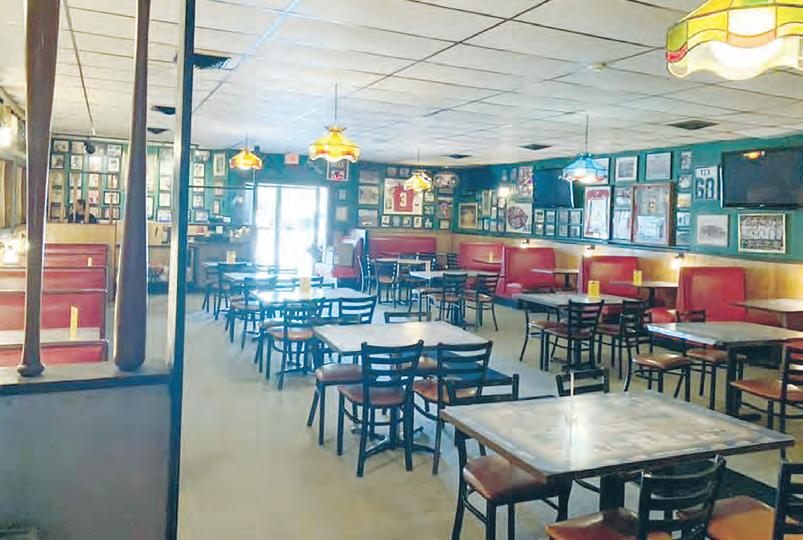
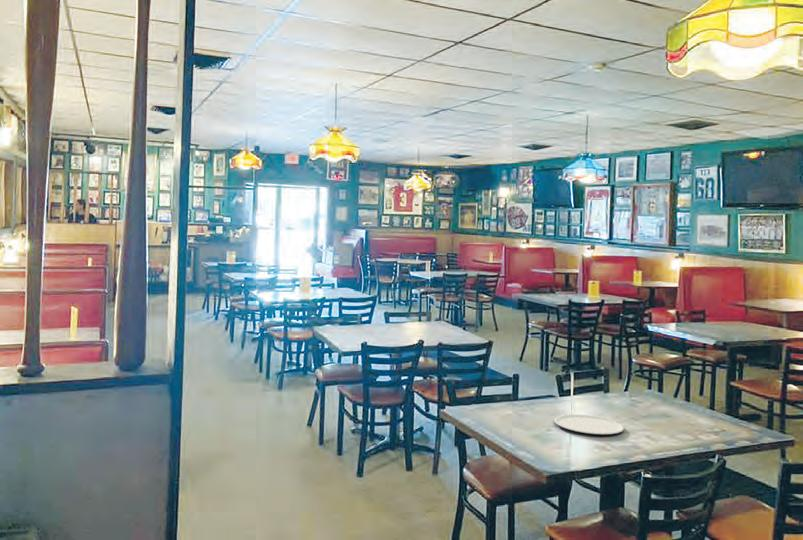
+ plate (588, 424)
